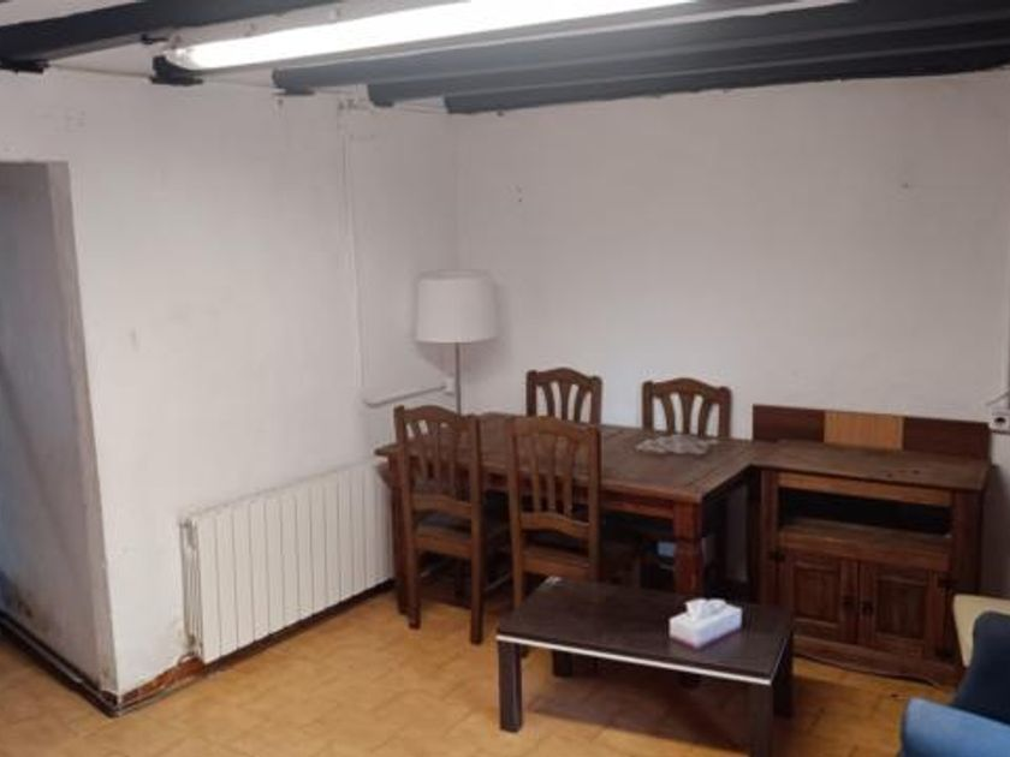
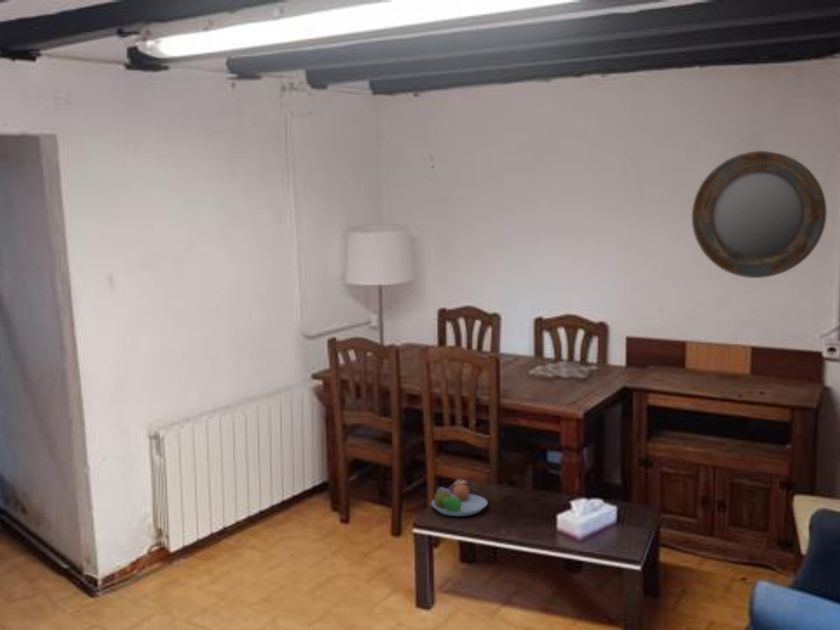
+ fruit bowl (457, 497)
+ home mirror (756, 215)
